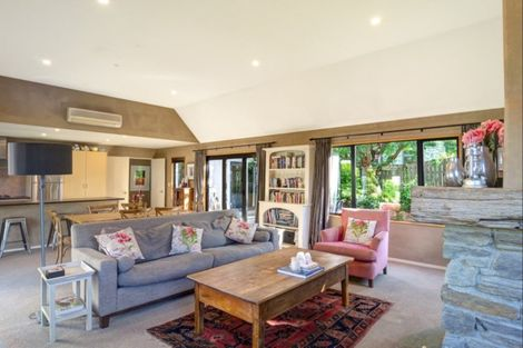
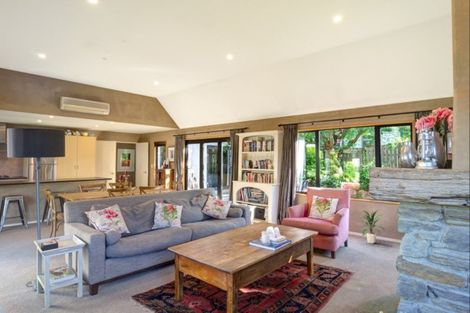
+ indoor plant (370, 225)
